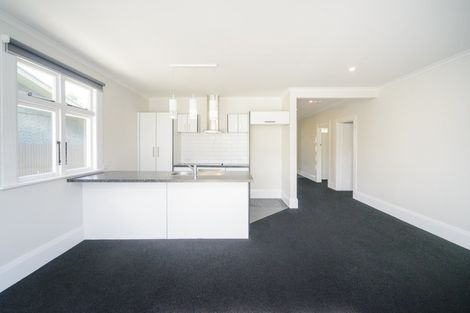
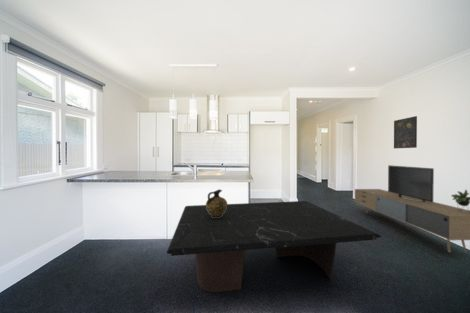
+ dining table (261, 244)
+ ceramic jug (216, 202)
+ media console (405, 197)
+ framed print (404, 133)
